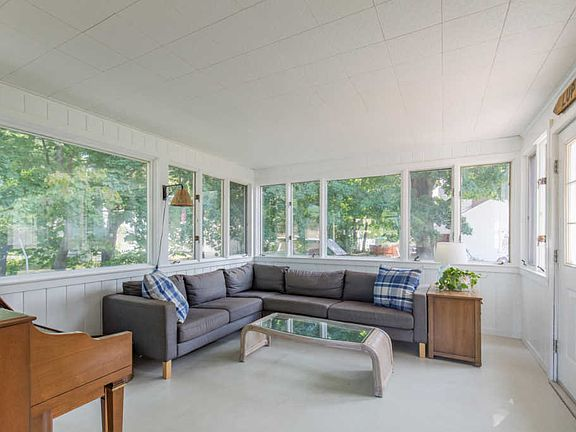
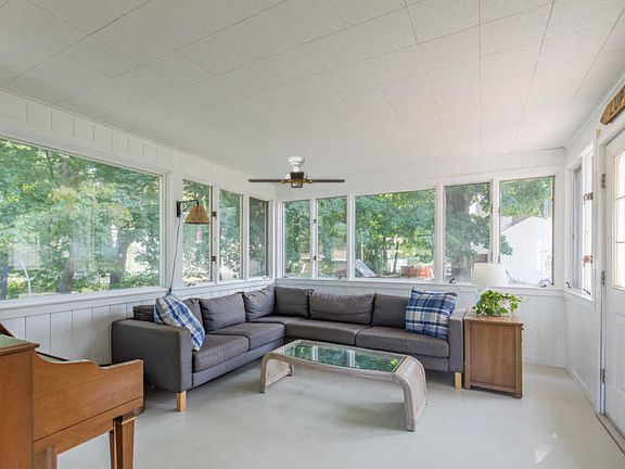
+ ceiling fan (296, 172)
